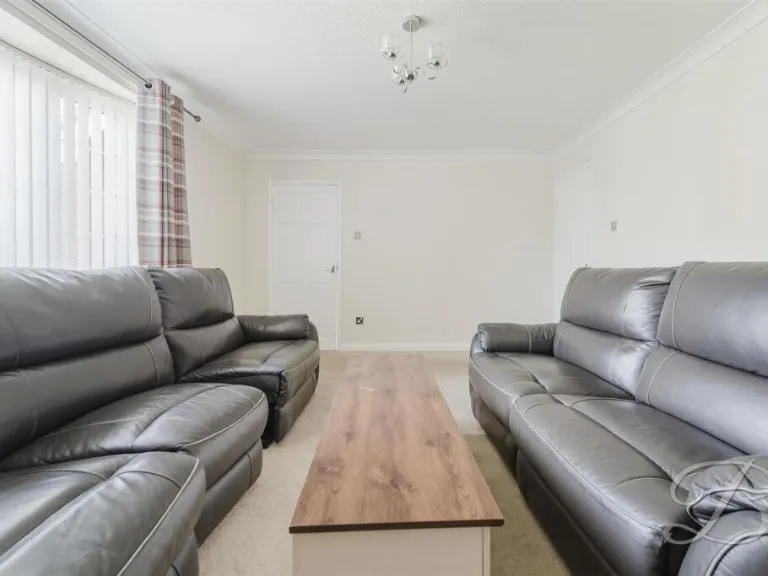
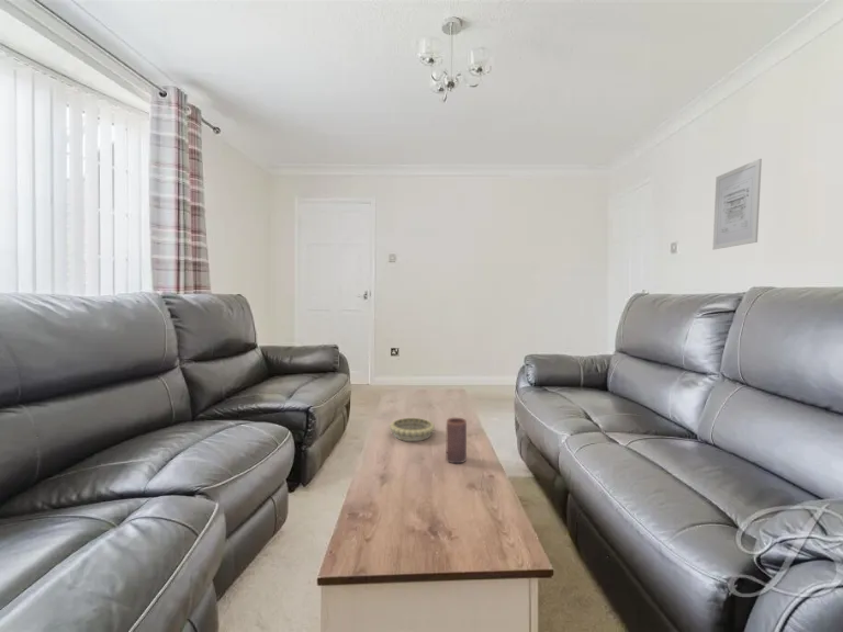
+ decorative bowl (412, 429)
+ wall art (735, 207)
+ candle (456, 440)
